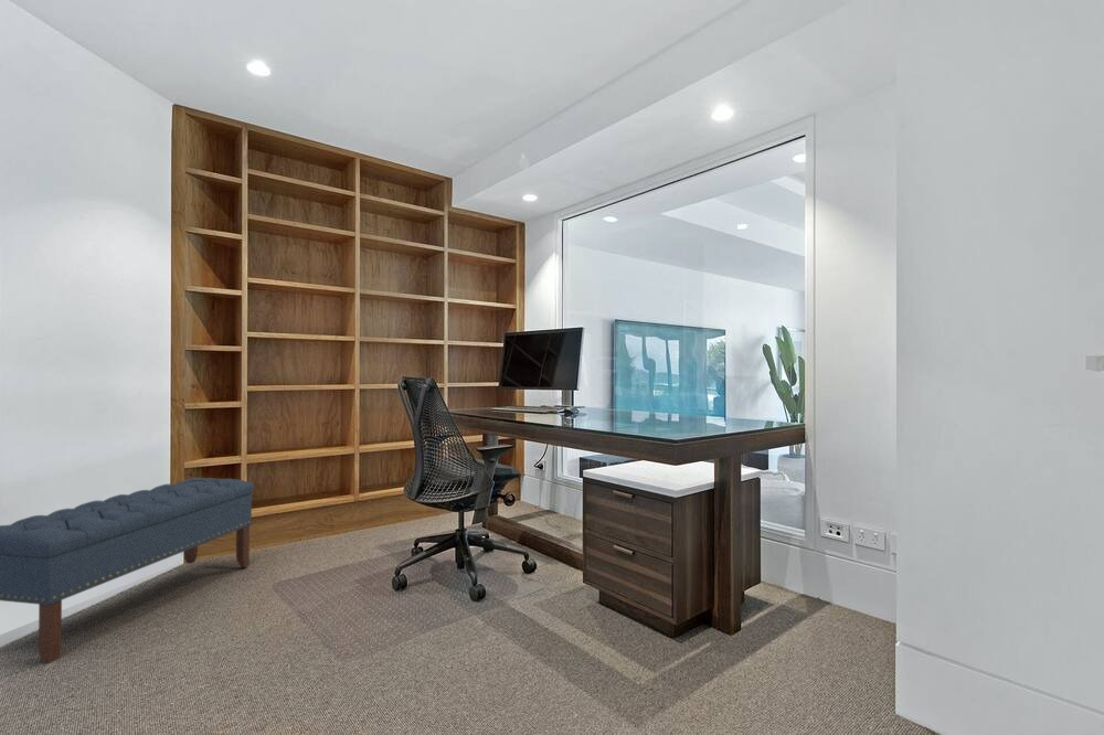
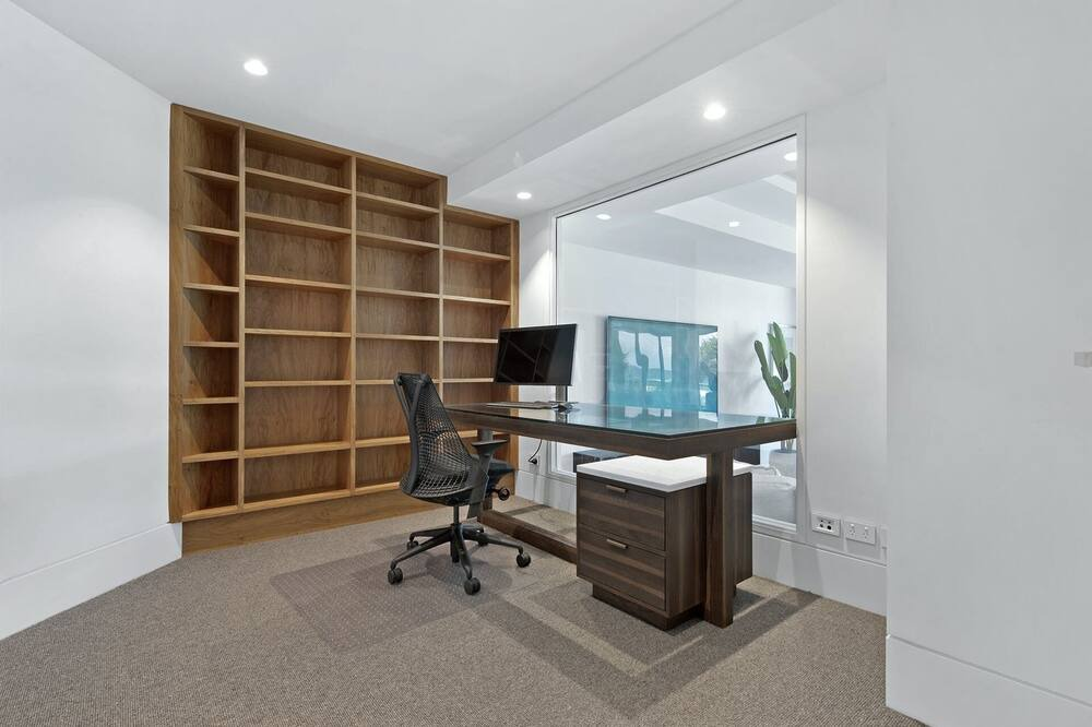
- bench (135, 550)
